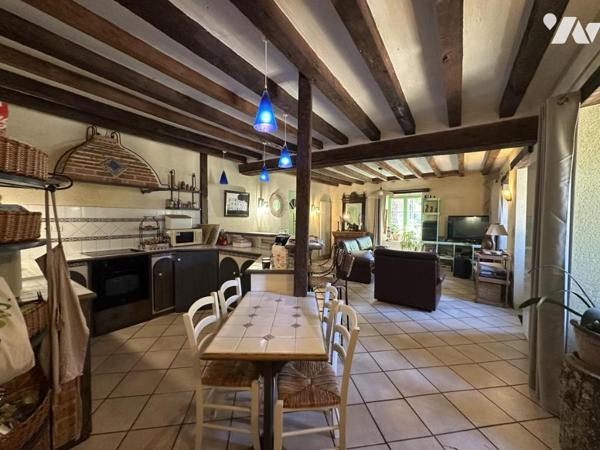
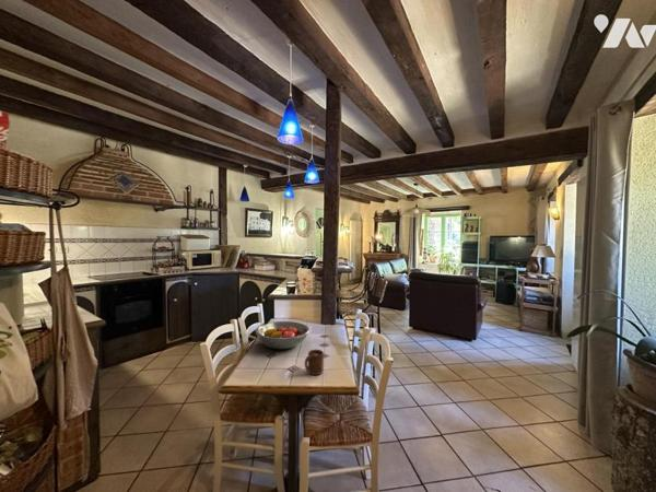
+ cup (314, 363)
+ fruit bowl (282, 335)
